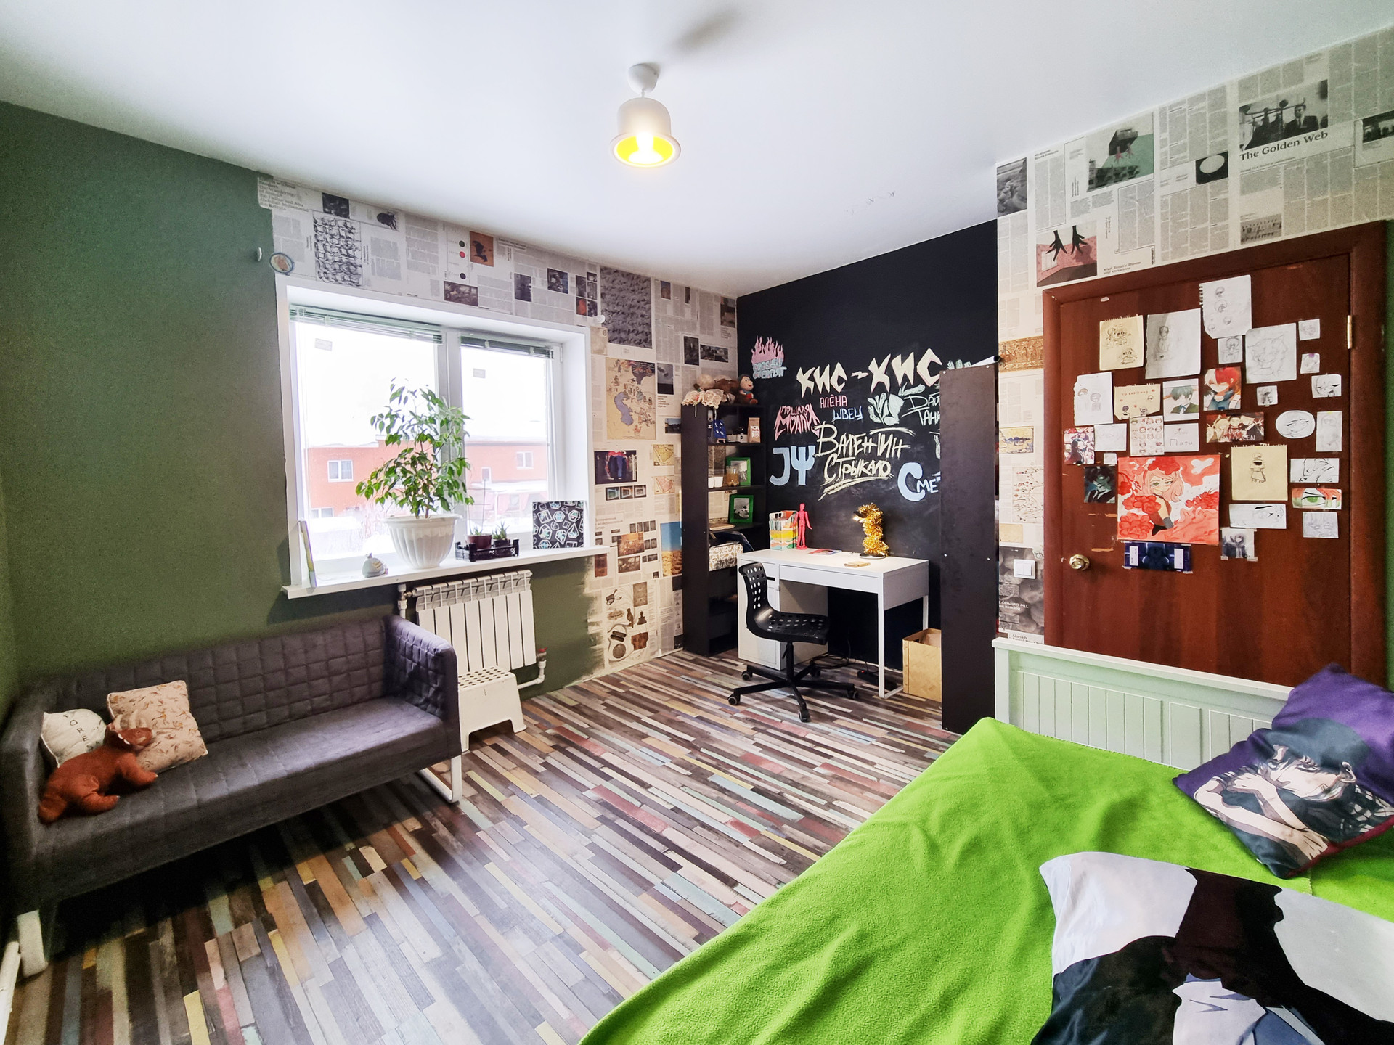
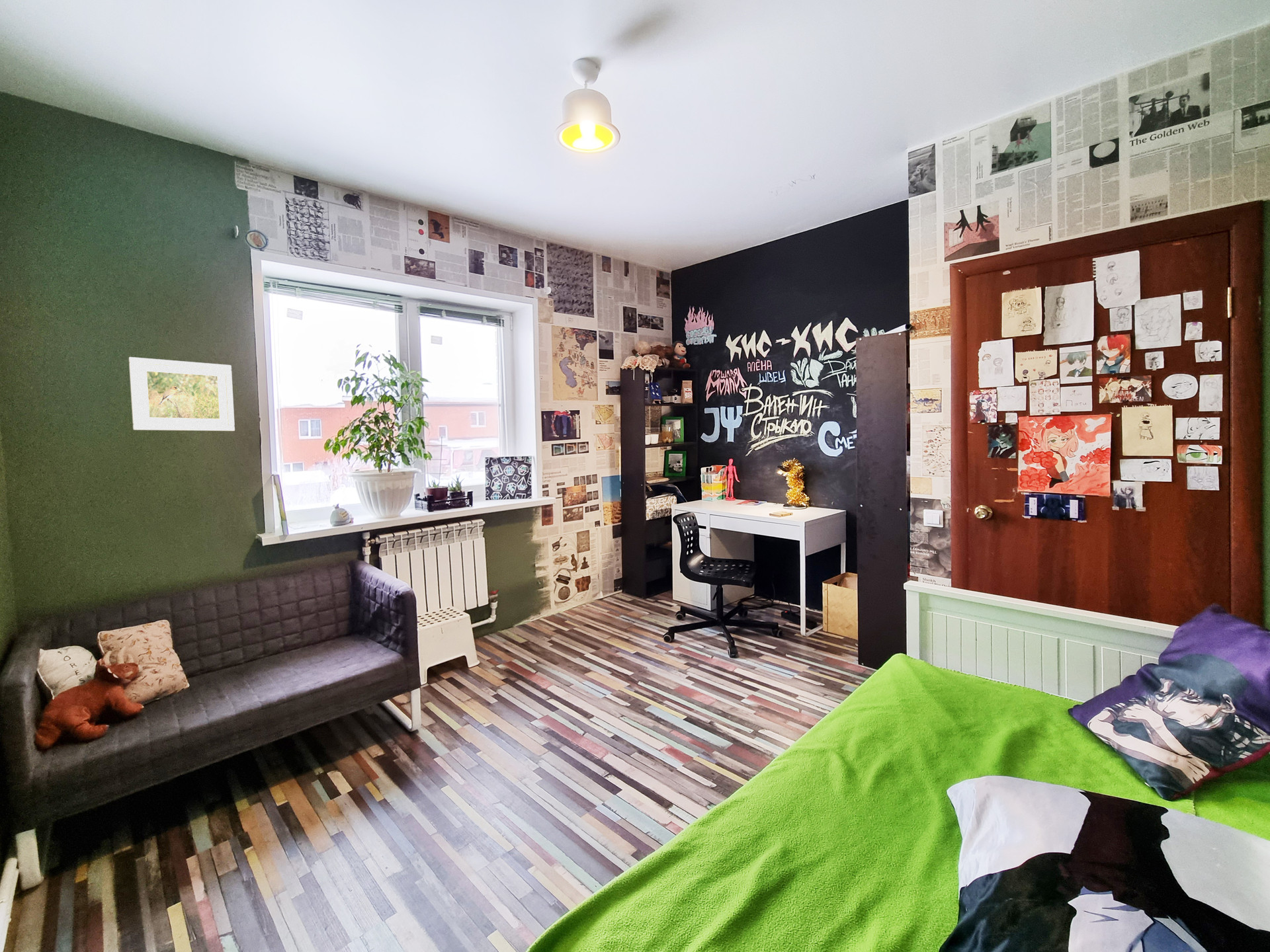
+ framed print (184, 396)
